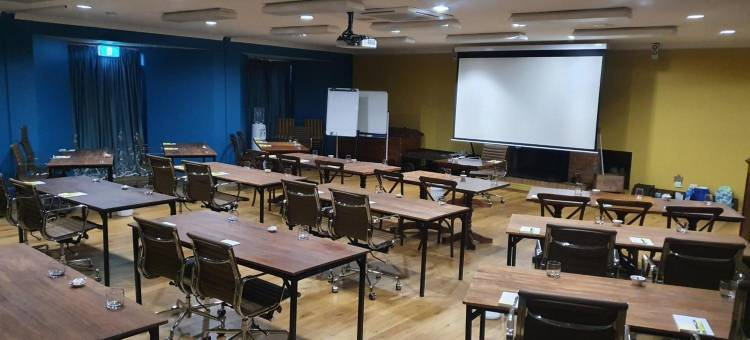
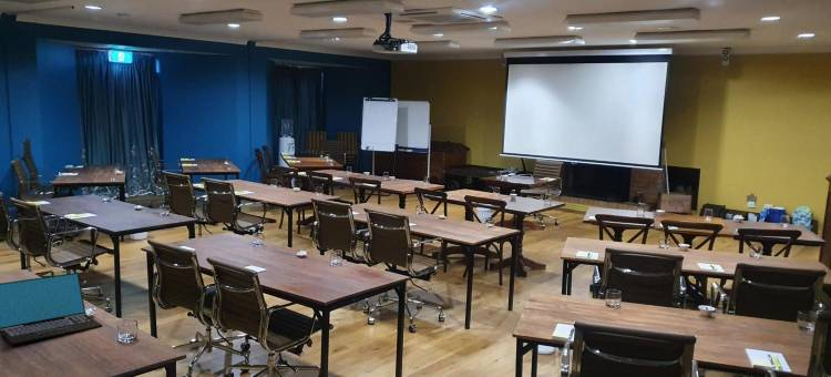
+ laptop (47, 306)
